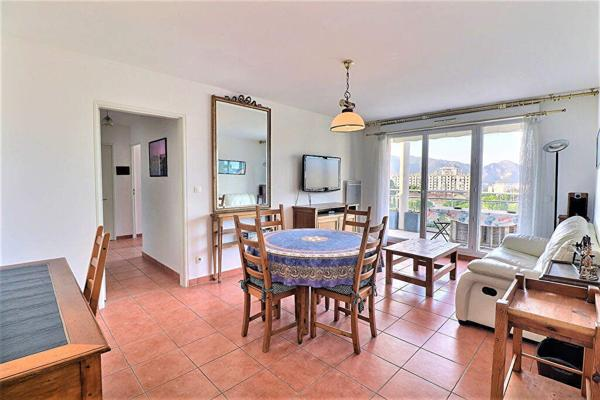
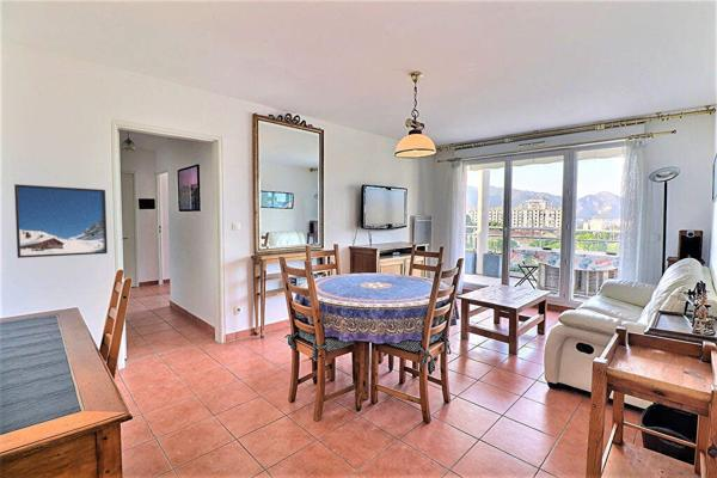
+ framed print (63, 221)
